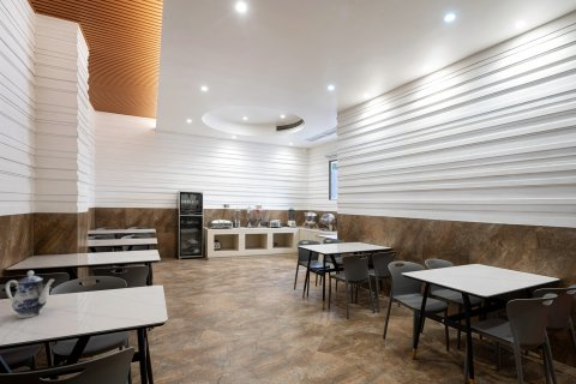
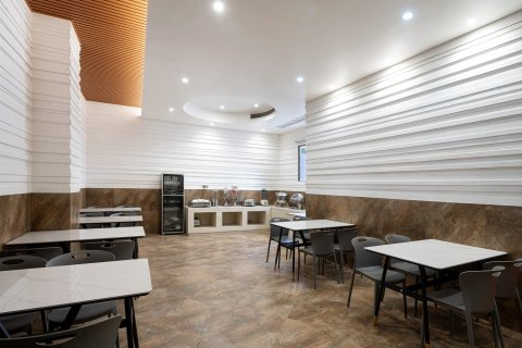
- teapot (30, 292)
